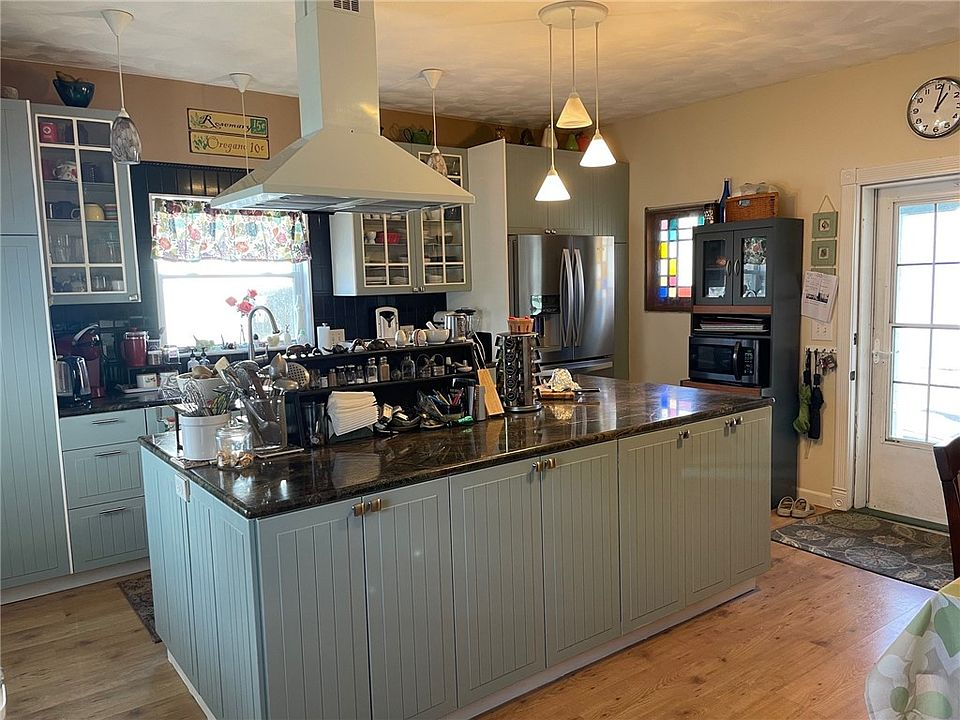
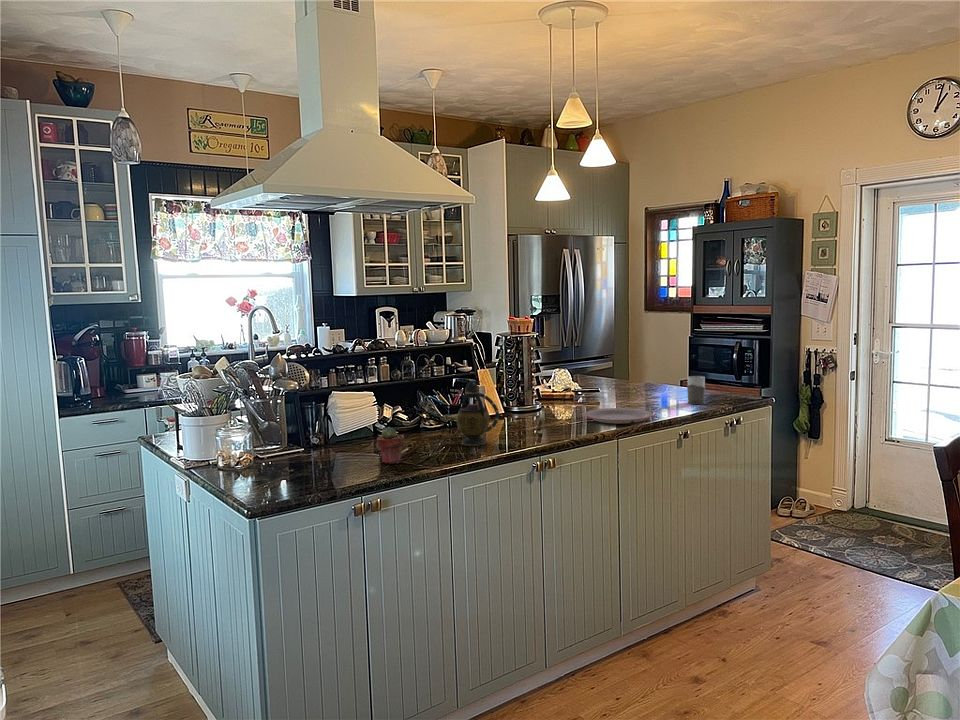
+ teapot (465, 413)
+ mug (698, 389)
+ potted succulent (390, 444)
+ plate (618, 416)
